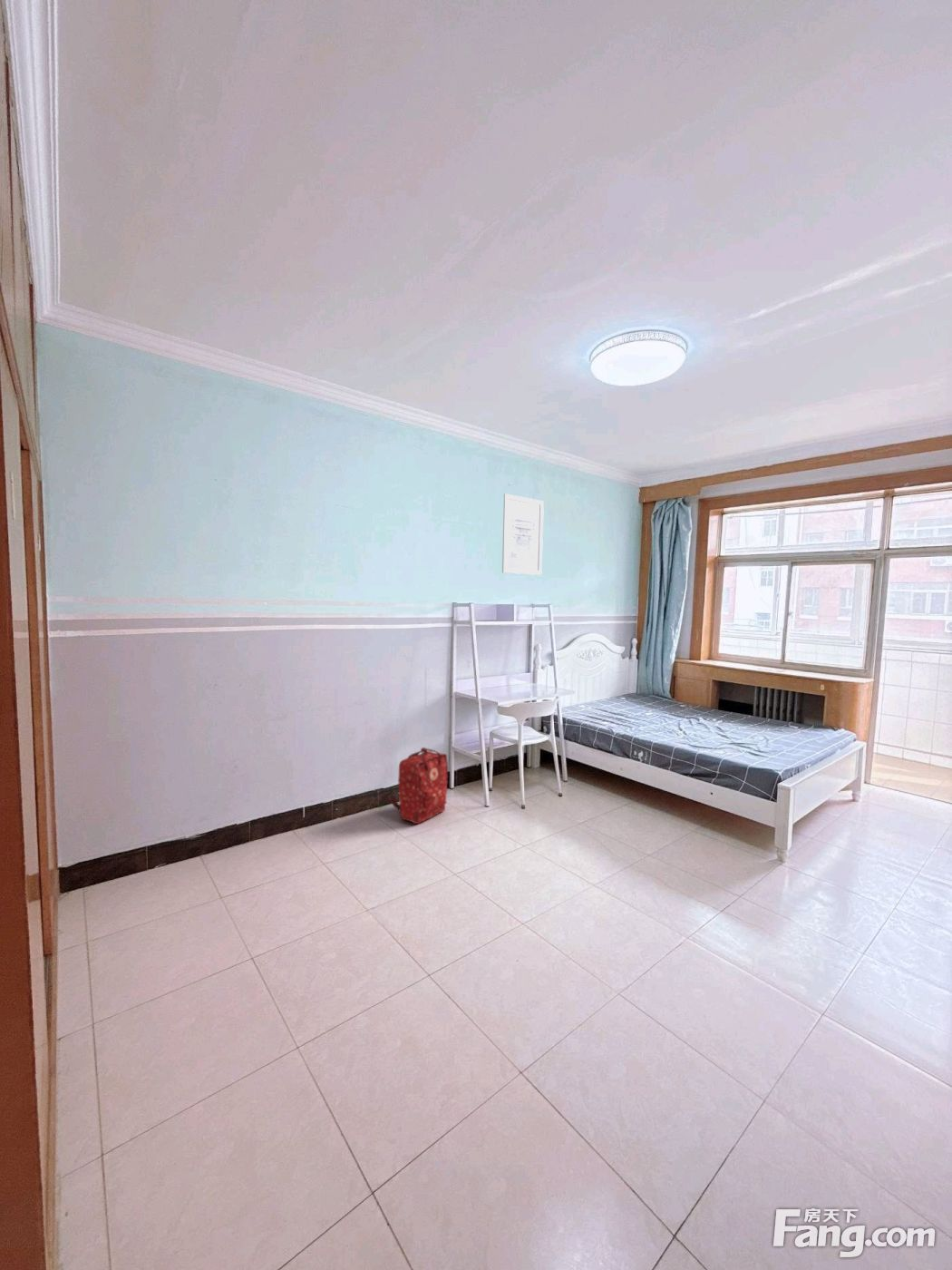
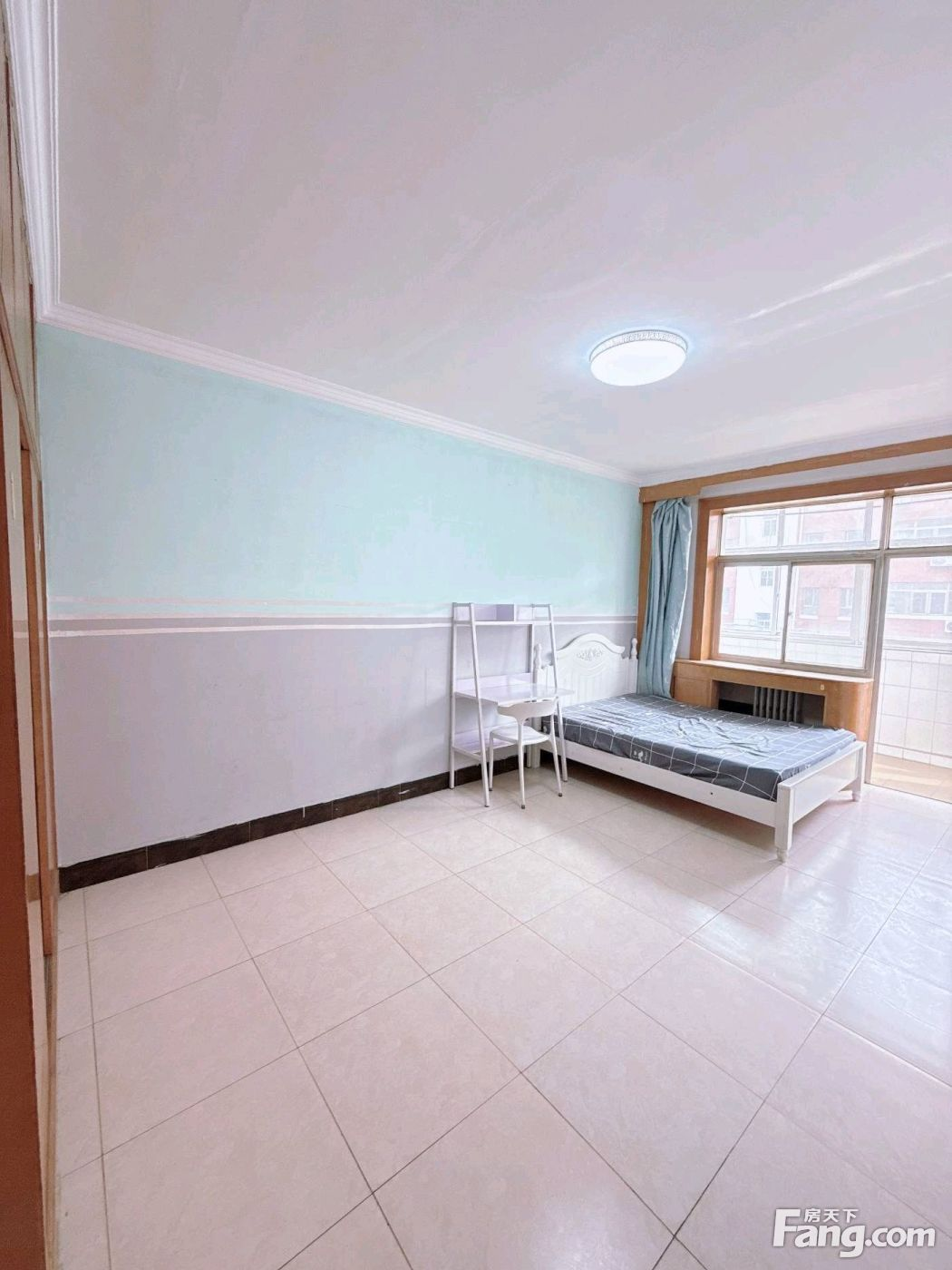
- wall art (523, 535)
- backpack (419, 780)
